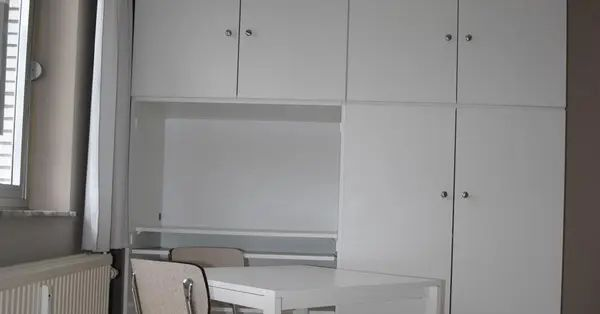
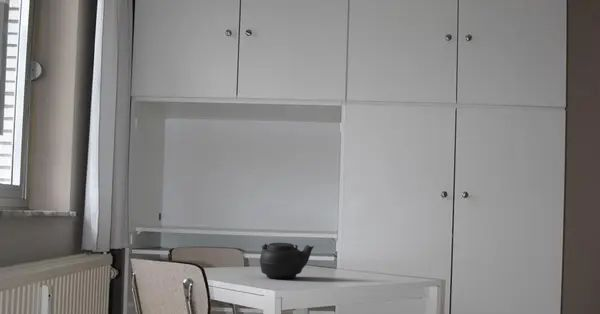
+ teapot (286, 260)
